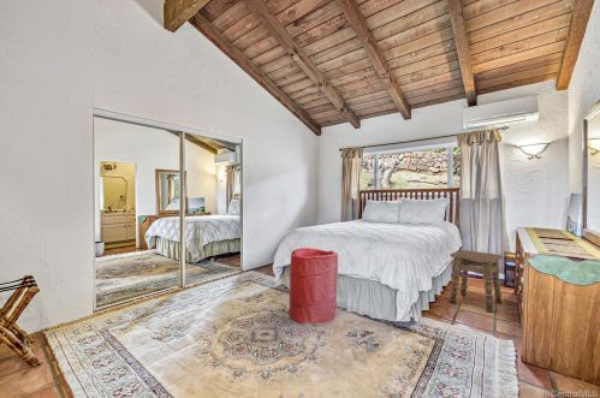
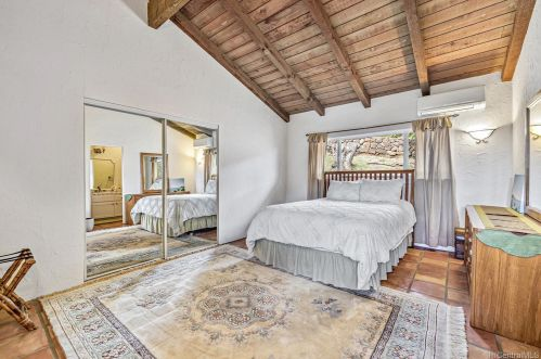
- side table (475, 272)
- laundry hamper (313, 281)
